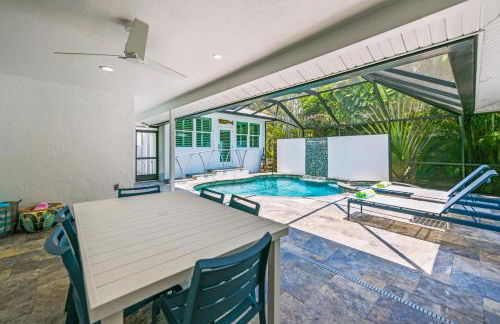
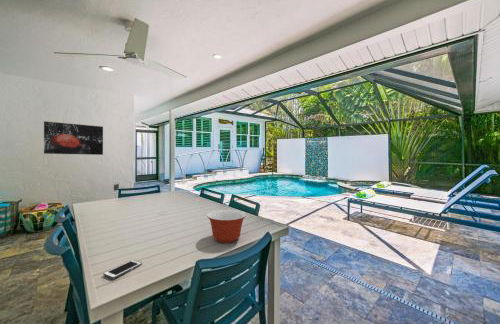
+ cell phone (123, 268)
+ wall art (75, 139)
+ mixing bowl (226, 226)
